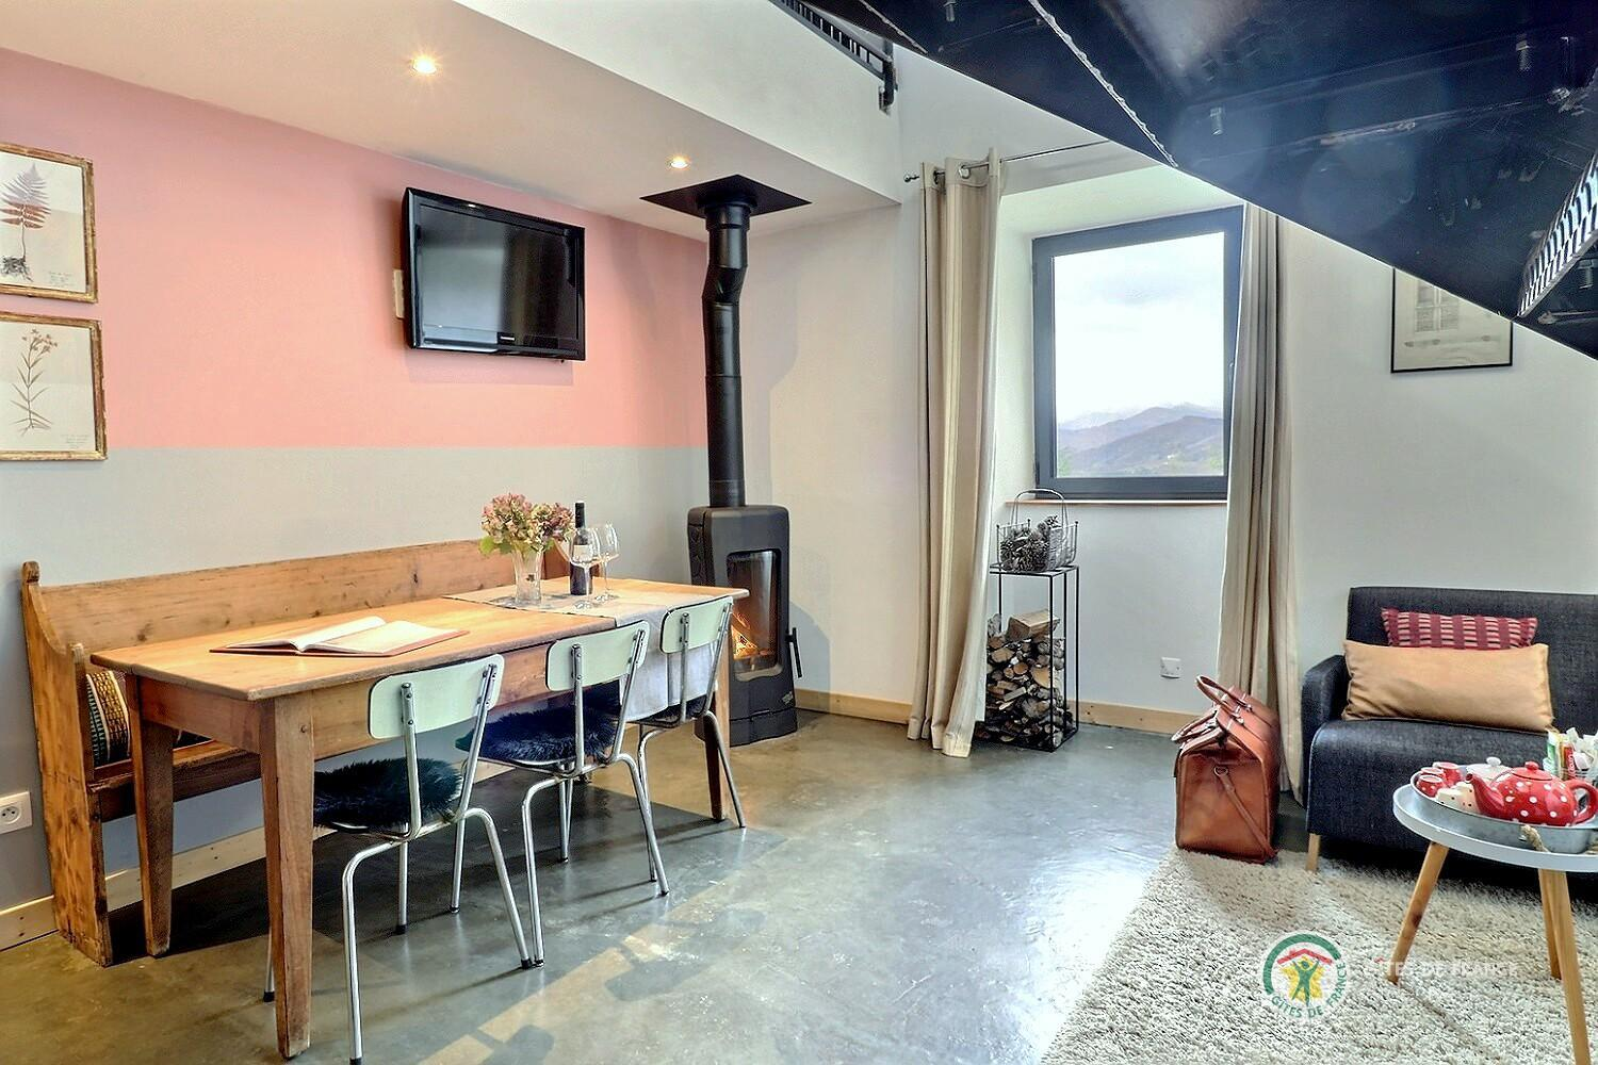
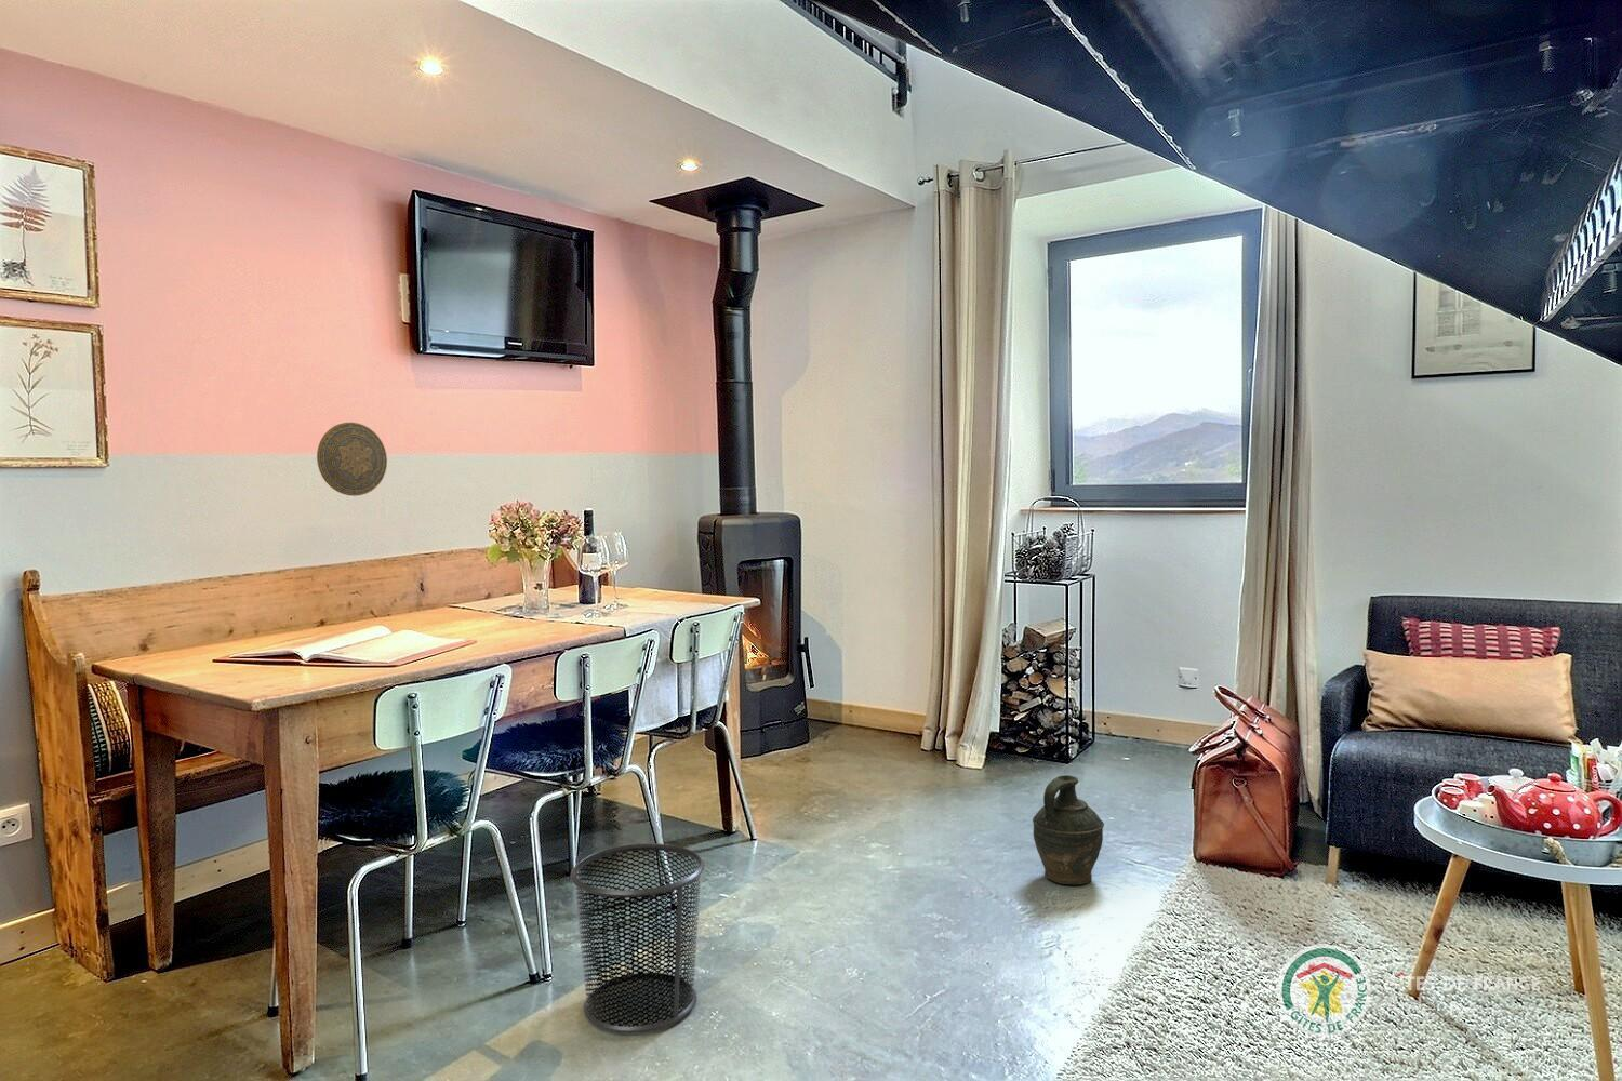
+ ceramic jug (1067, 826)
+ decorative plate (355, 458)
+ waste bin (640, 934)
